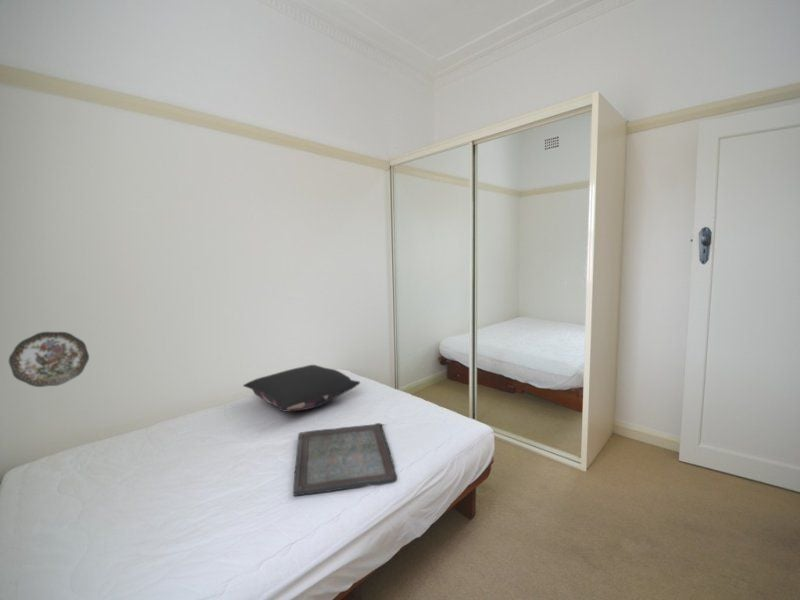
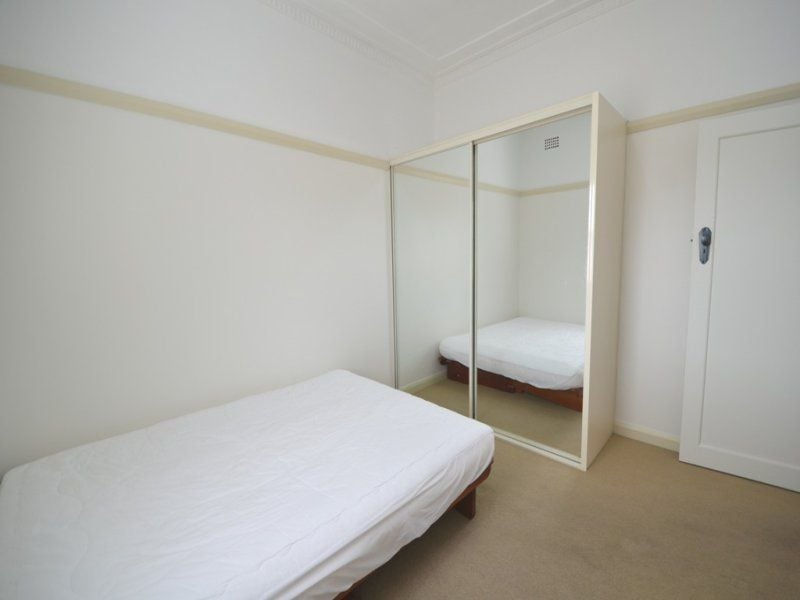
- serving tray (342, 453)
- decorative plate (51, 358)
- pillow (301, 385)
